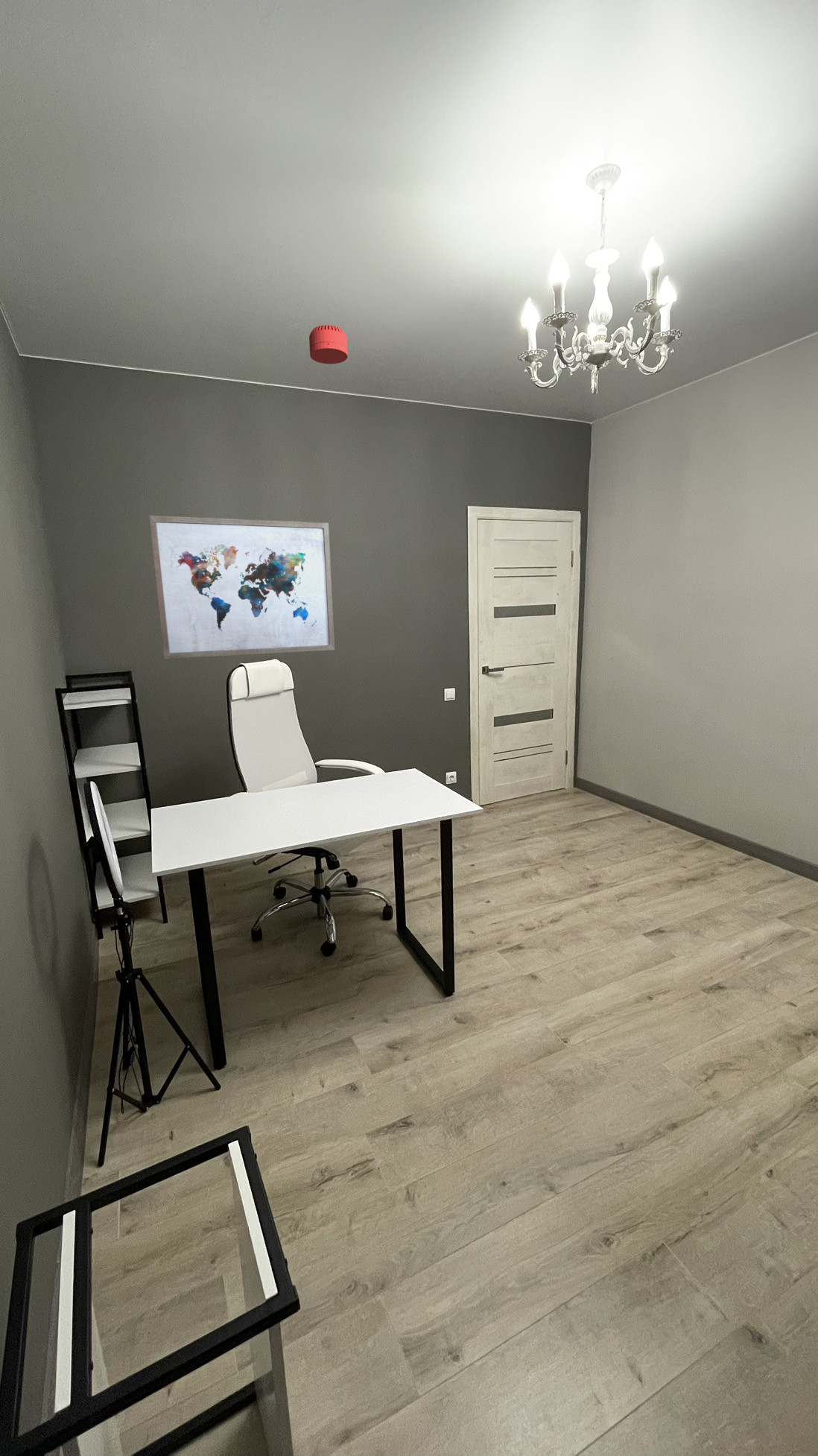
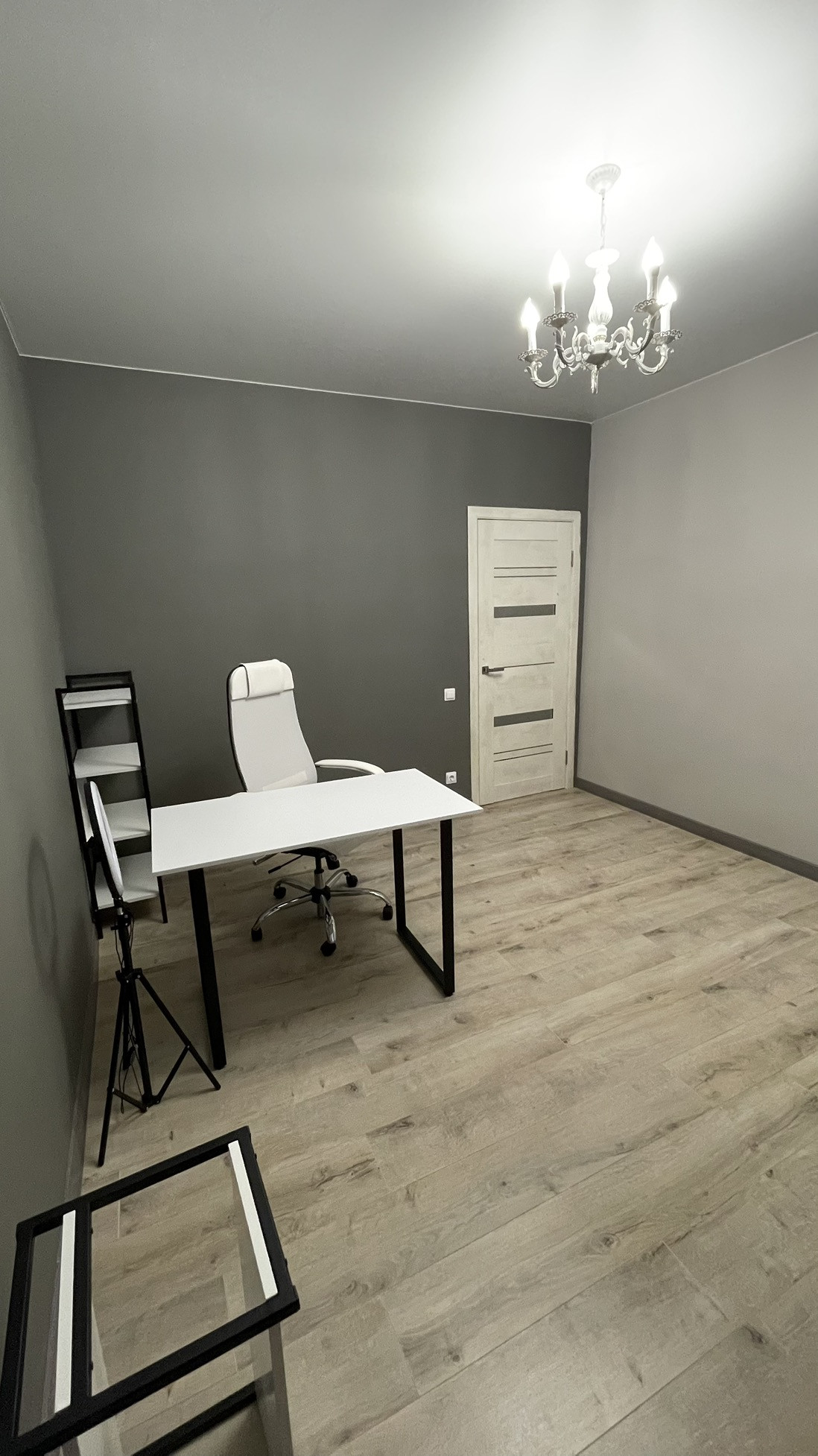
- smoke detector (328, 344)
- wall art (249, 588)
